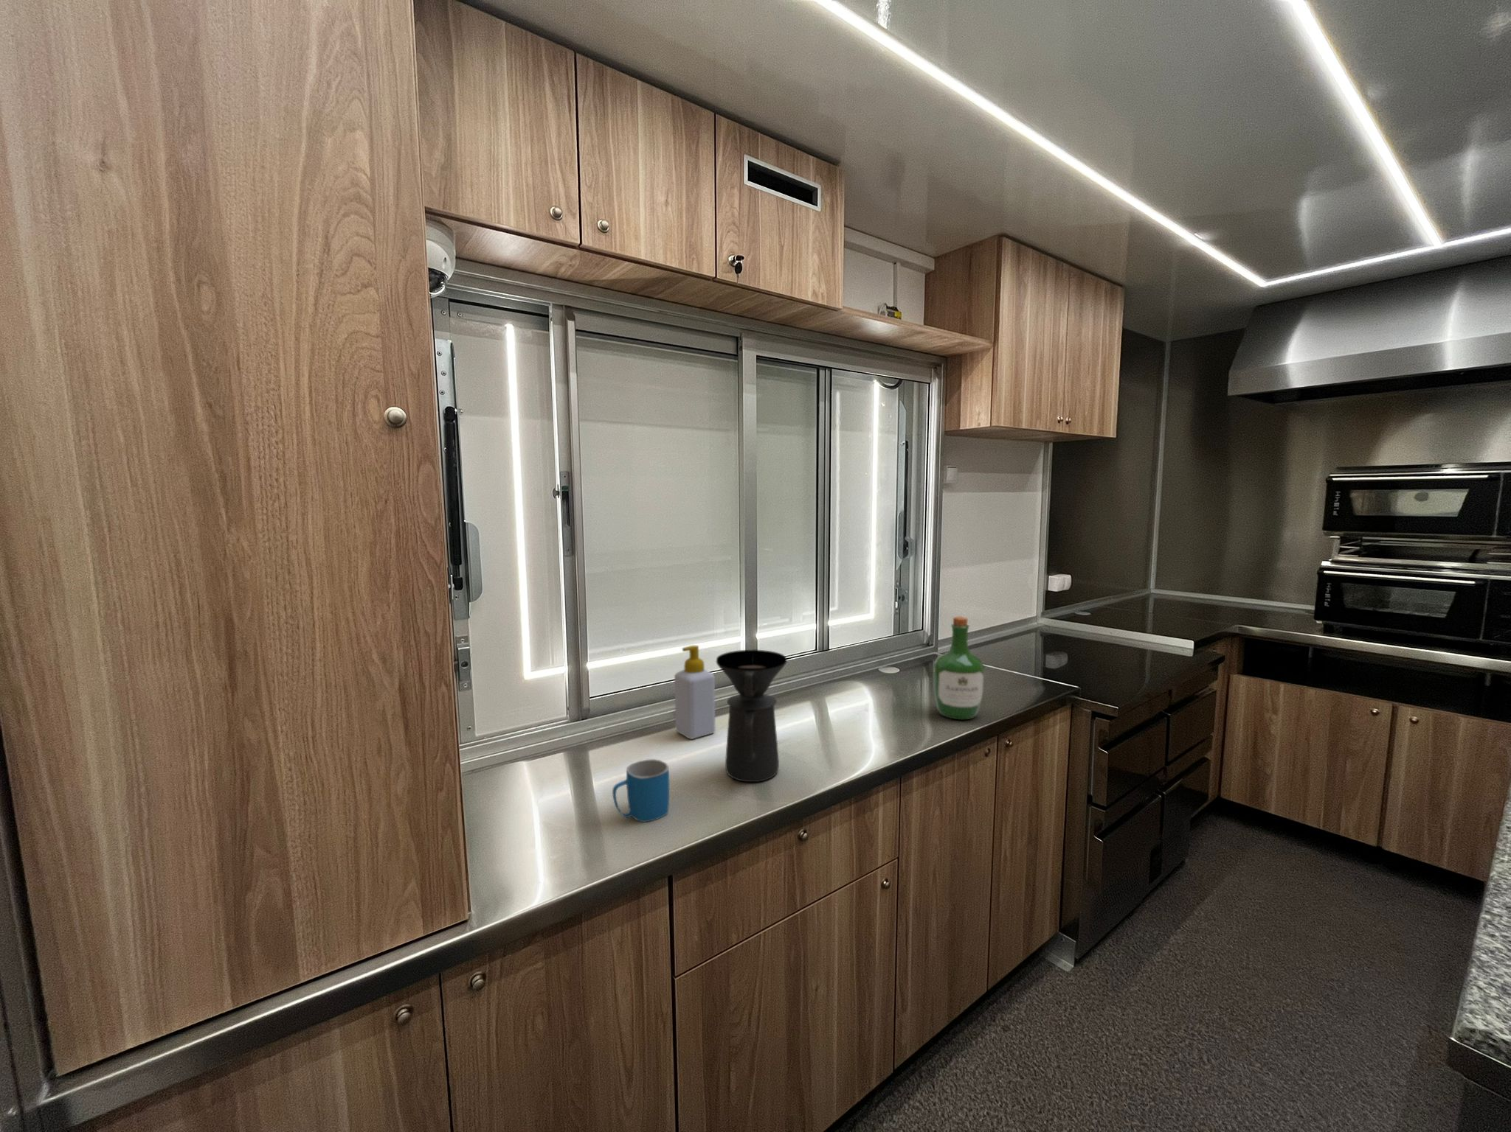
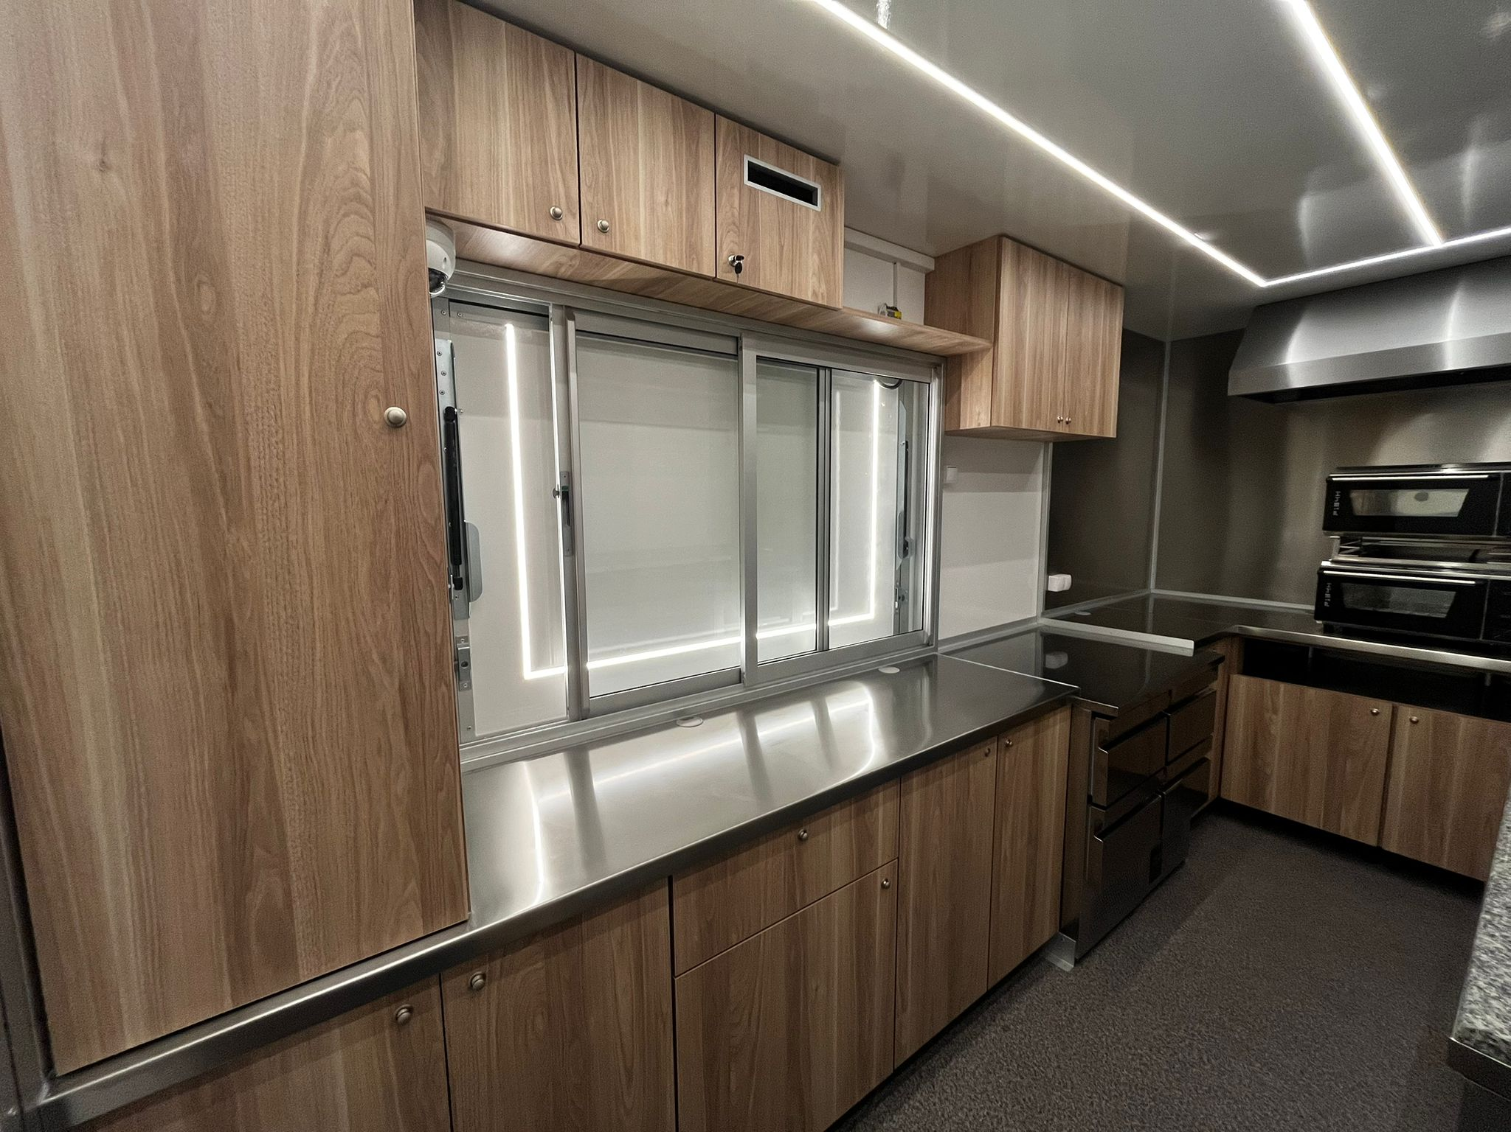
- wine bottle (959, 666)
- mug (640, 792)
- soap bottle (695, 690)
- coffee maker (752, 715)
